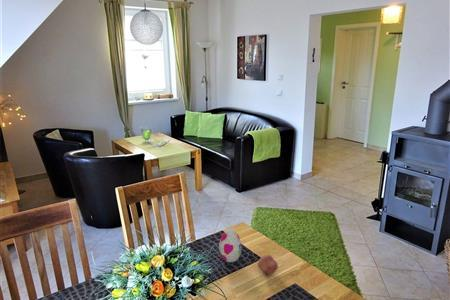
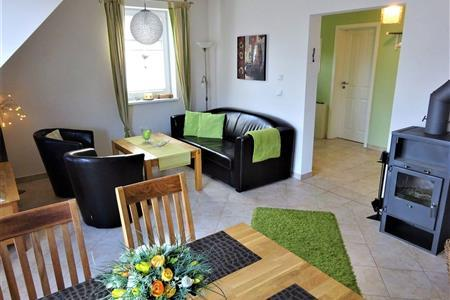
- decorative egg (230, 244)
- fruit (267, 264)
